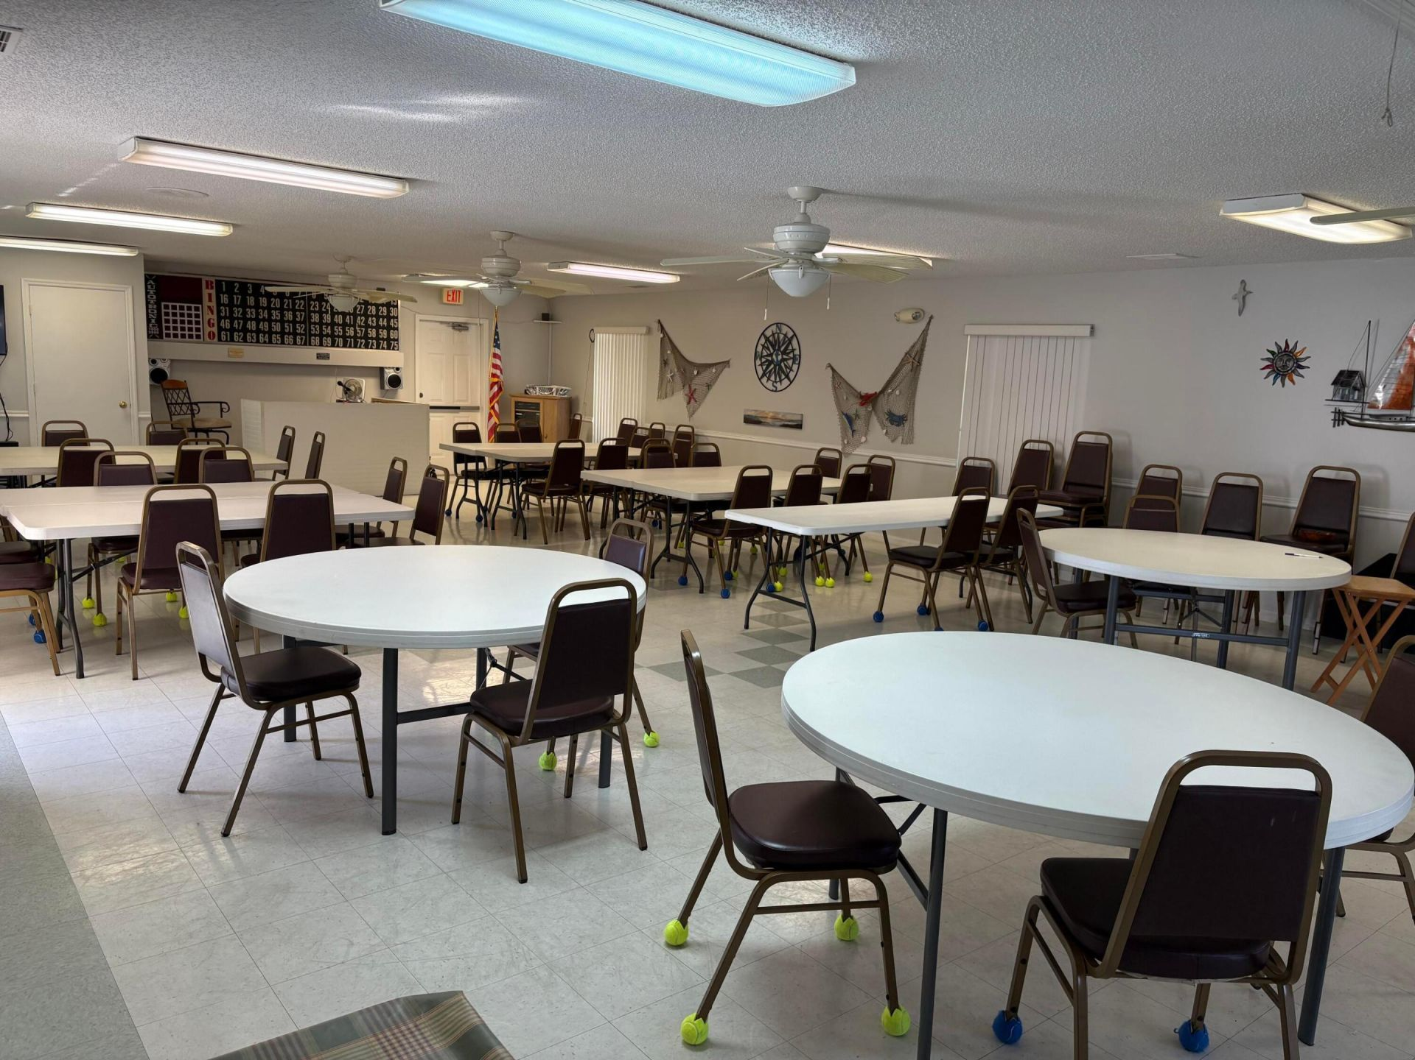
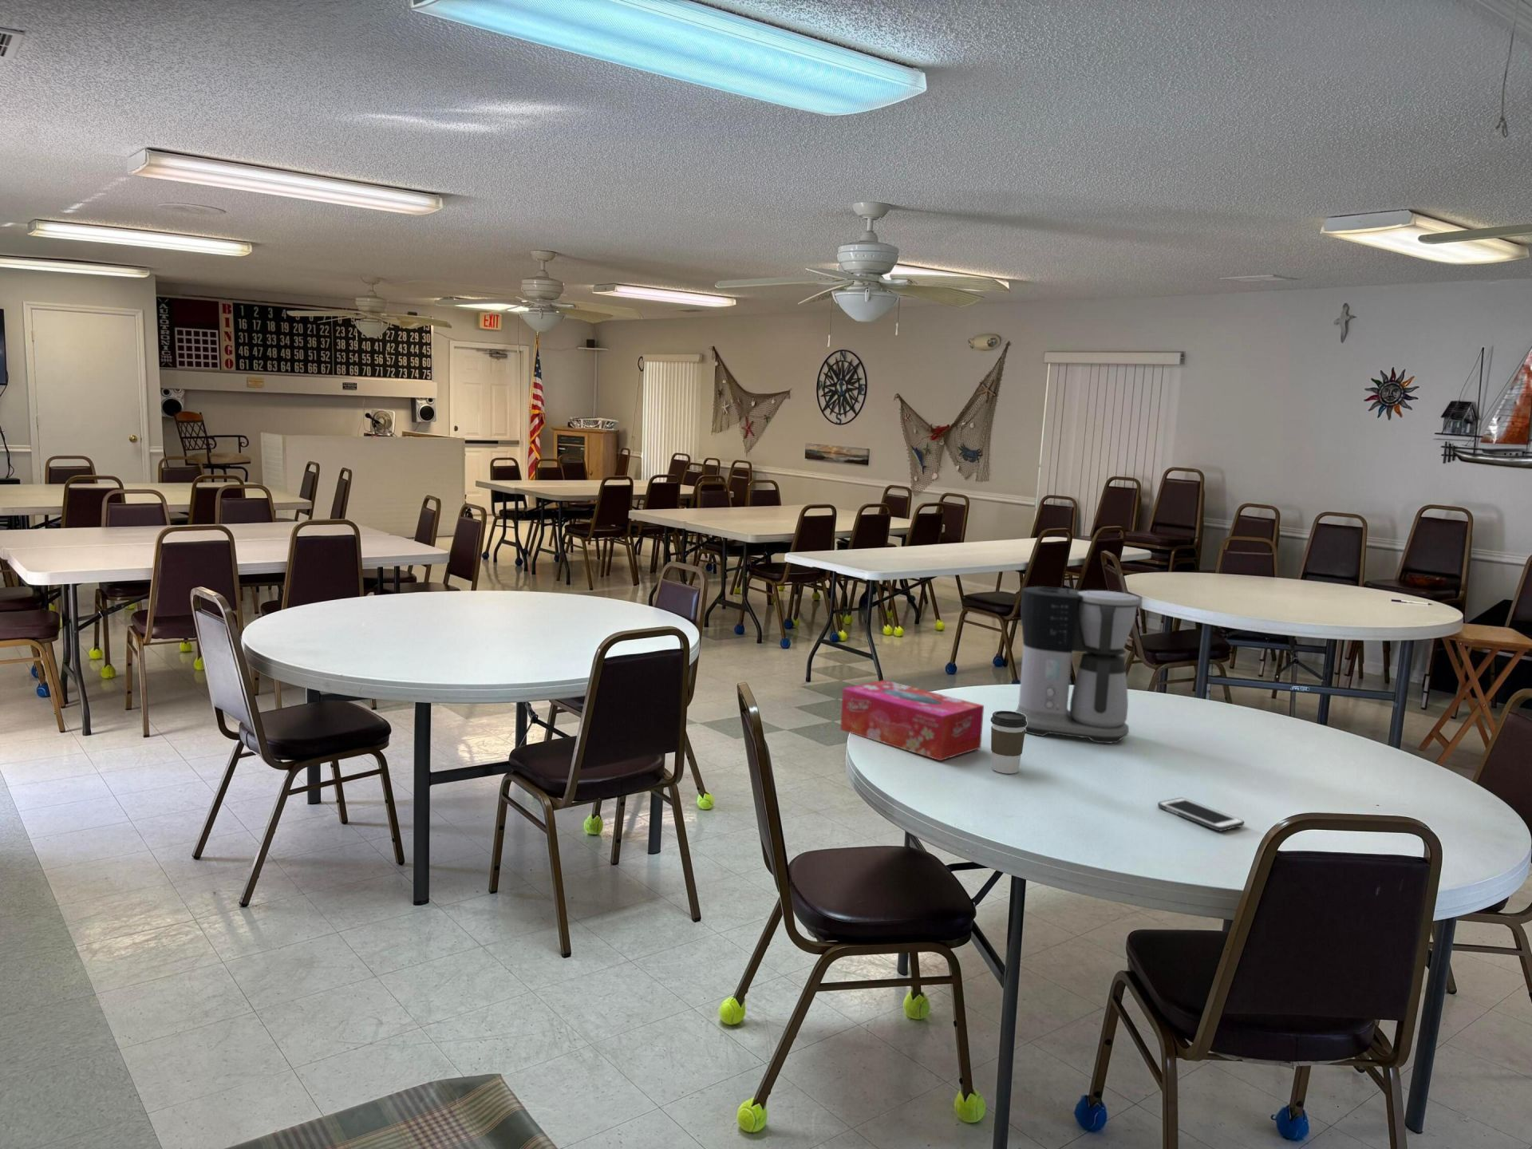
+ coffee maker (1071, 663)
+ cell phone (1199, 813)
+ tissue box (911, 717)
+ coffee cup (1007, 742)
